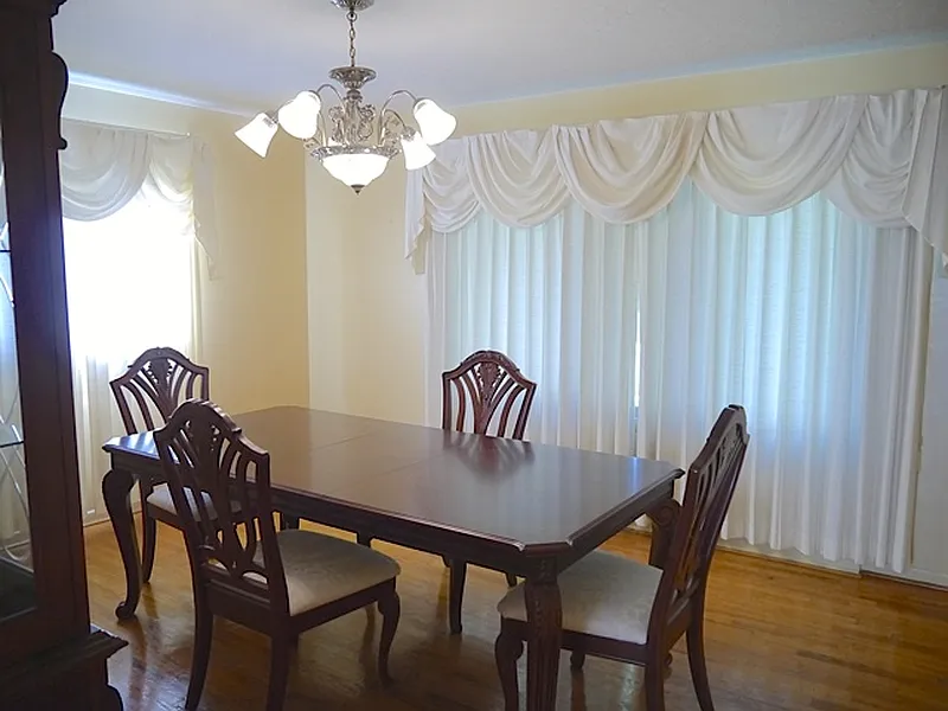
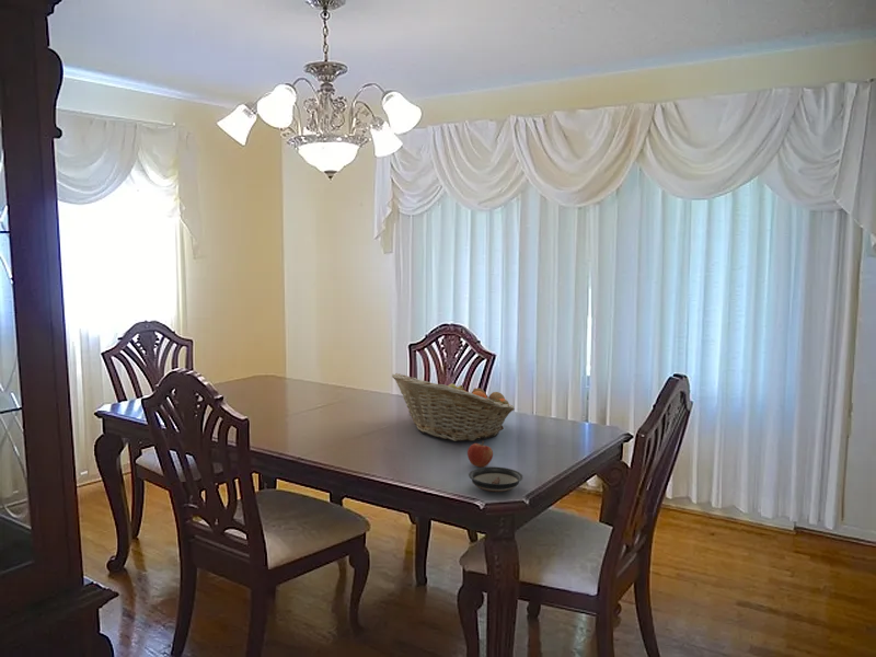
+ fruit basket (451, 402)
+ apple (480, 453)
+ saucer (495, 481)
